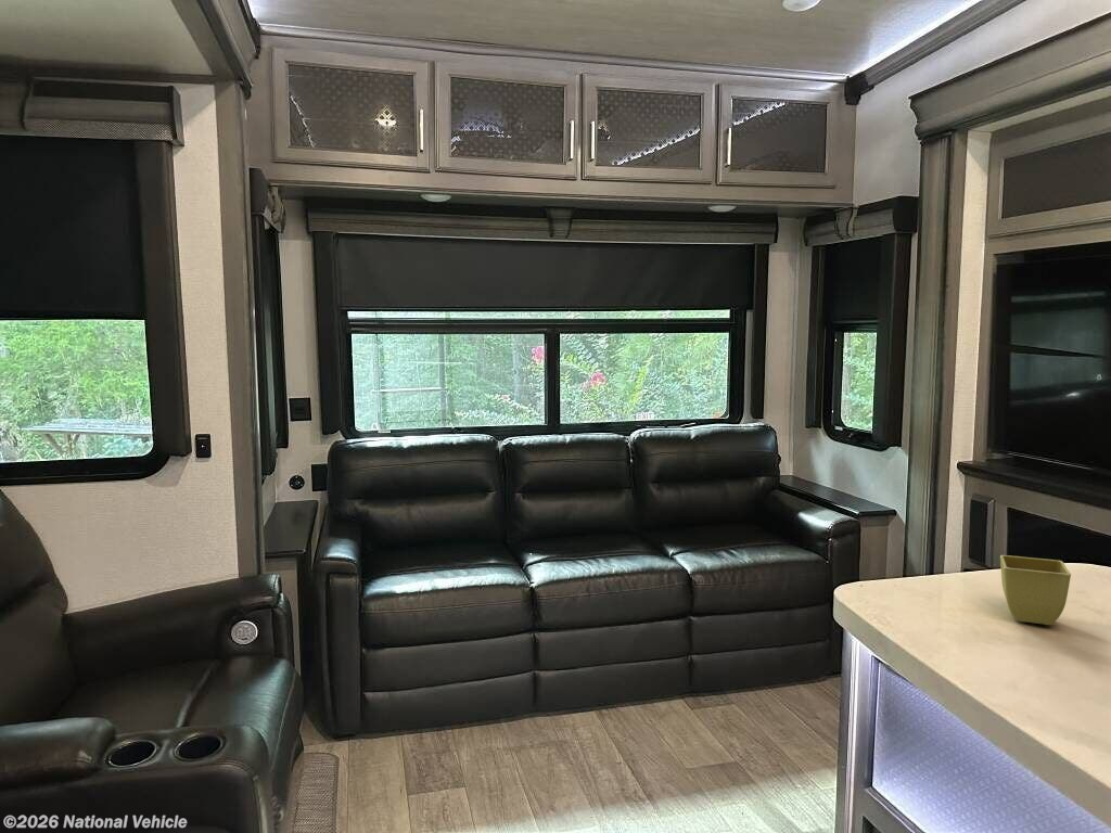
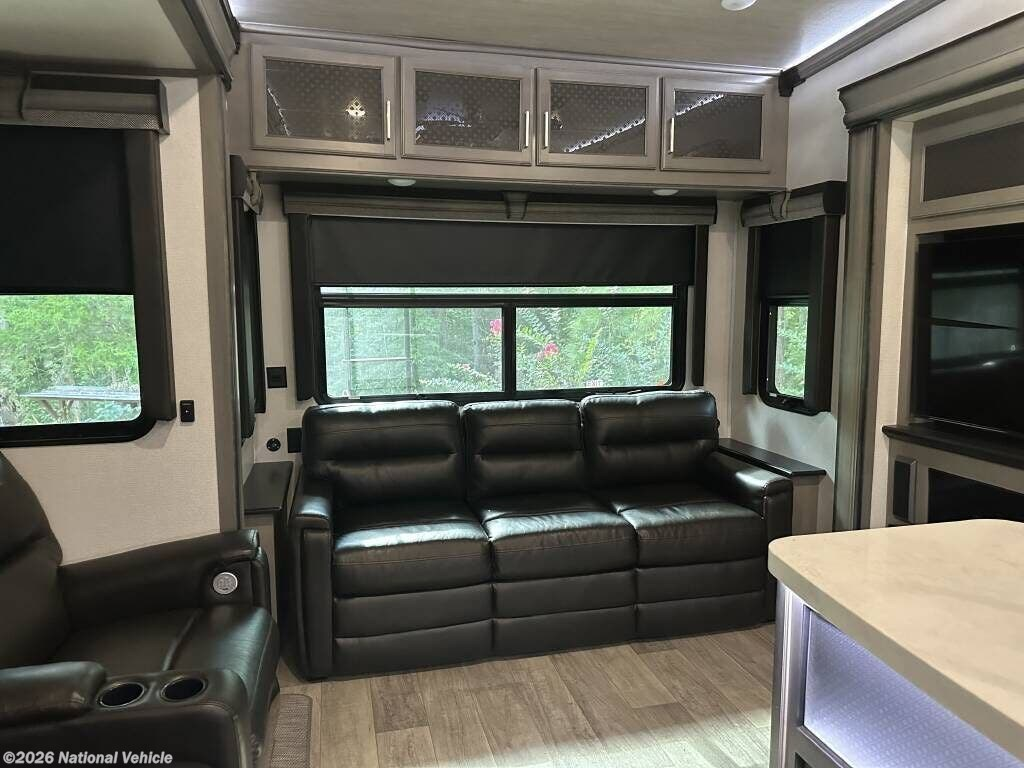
- flower pot (1032, 591)
